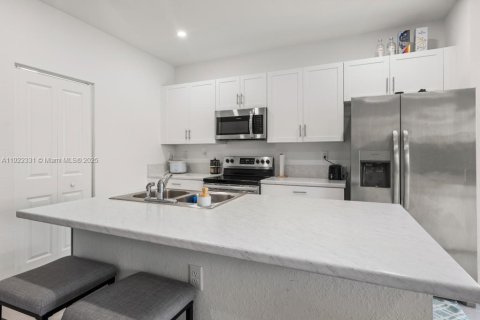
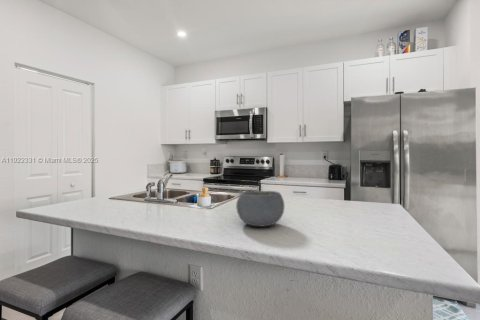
+ bowl (260, 208)
